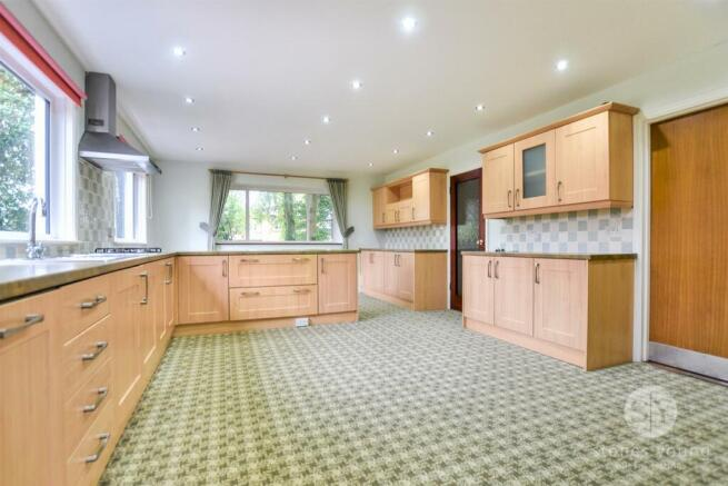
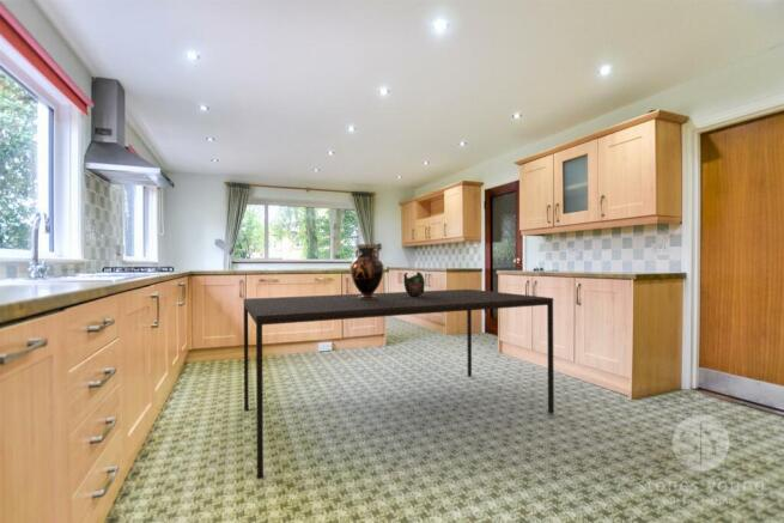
+ dining table (396, 315)
+ decorative bowl (413, 284)
+ vase (366, 270)
